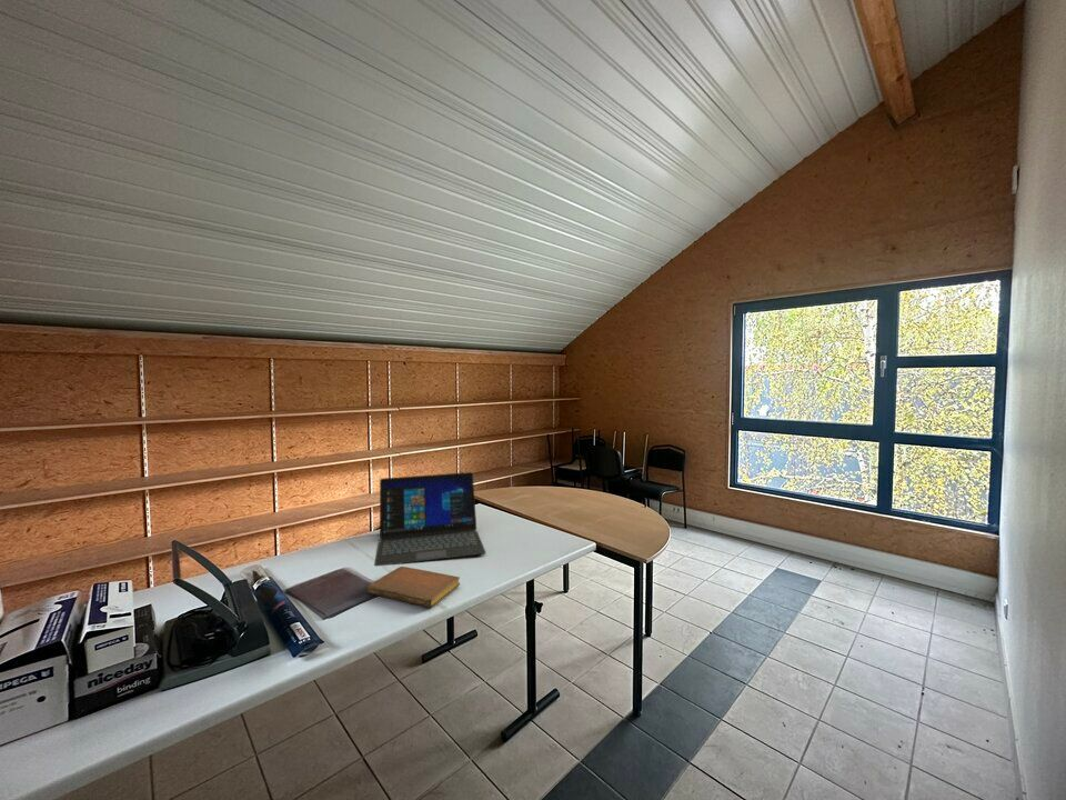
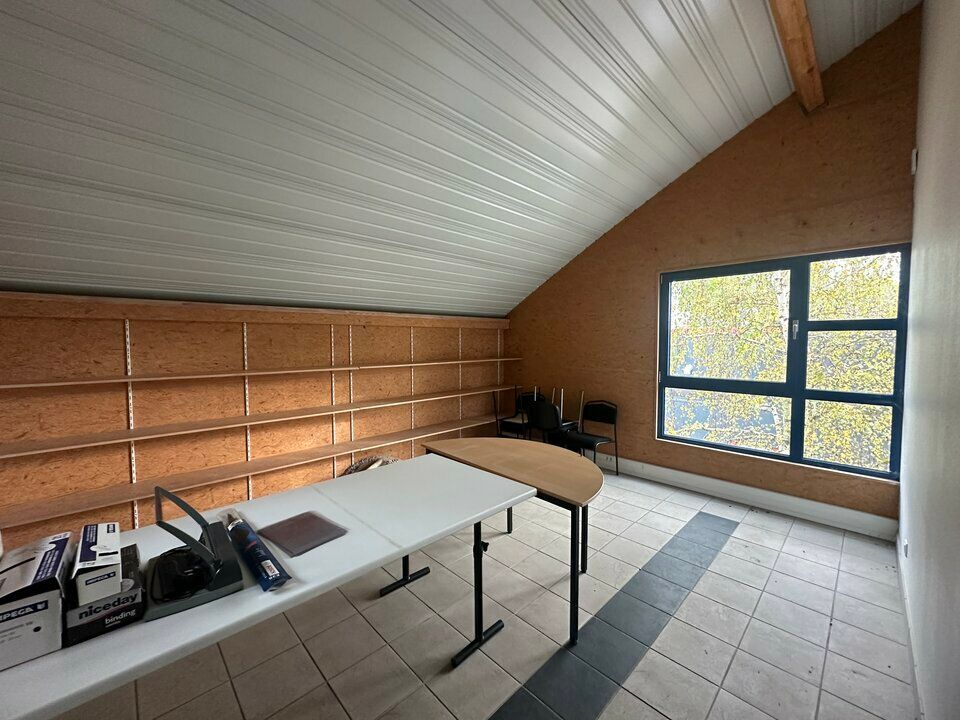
- notebook (414, 584)
- laptop (429, 513)
